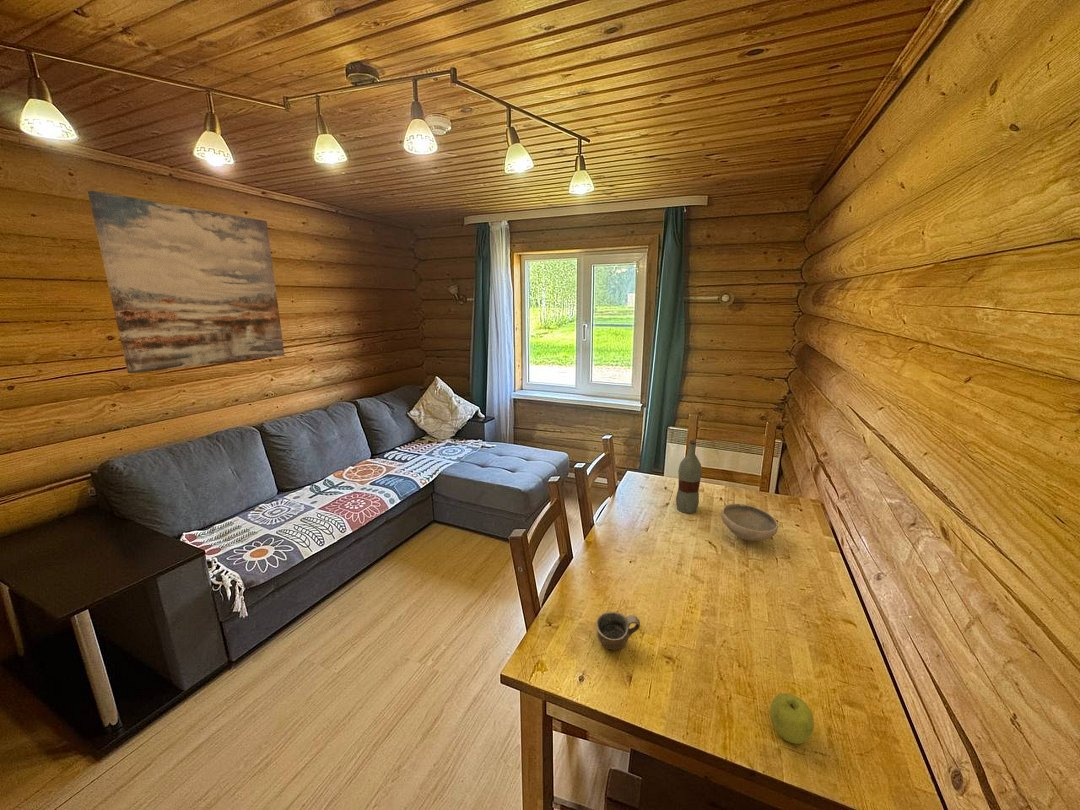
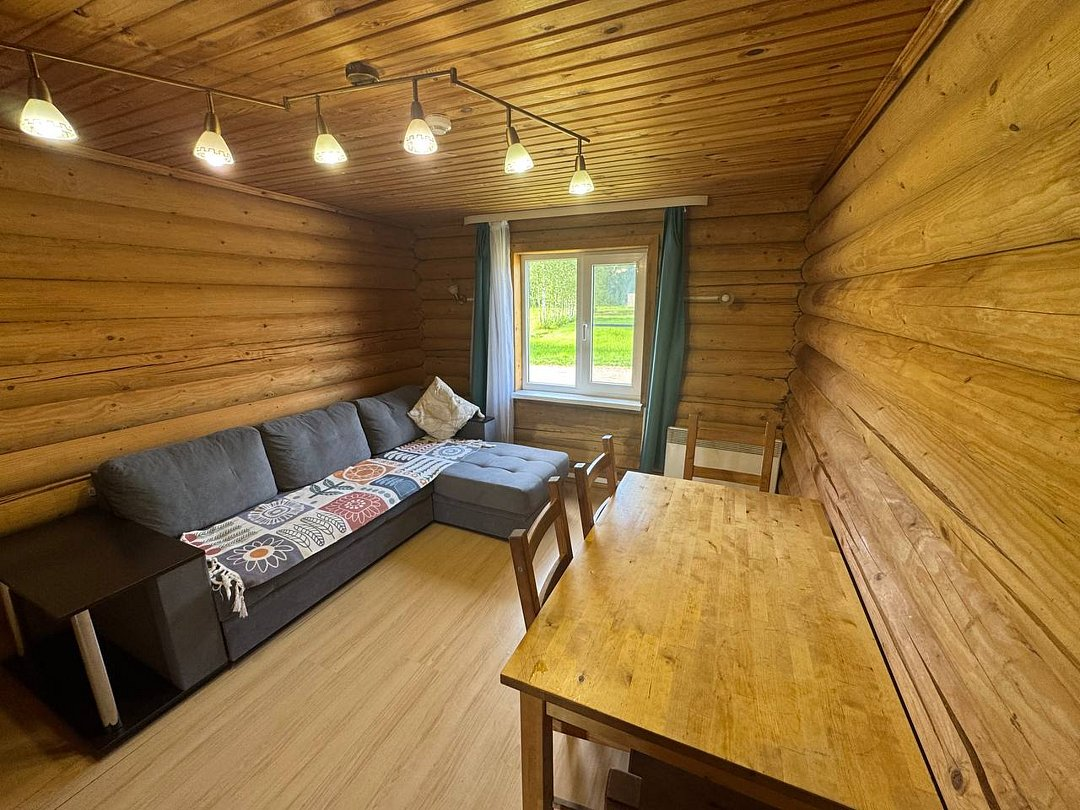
- fruit (791, 716)
- cup (615, 631)
- bowl (748, 526)
- bottle (689, 475)
- wall art (204, 288)
